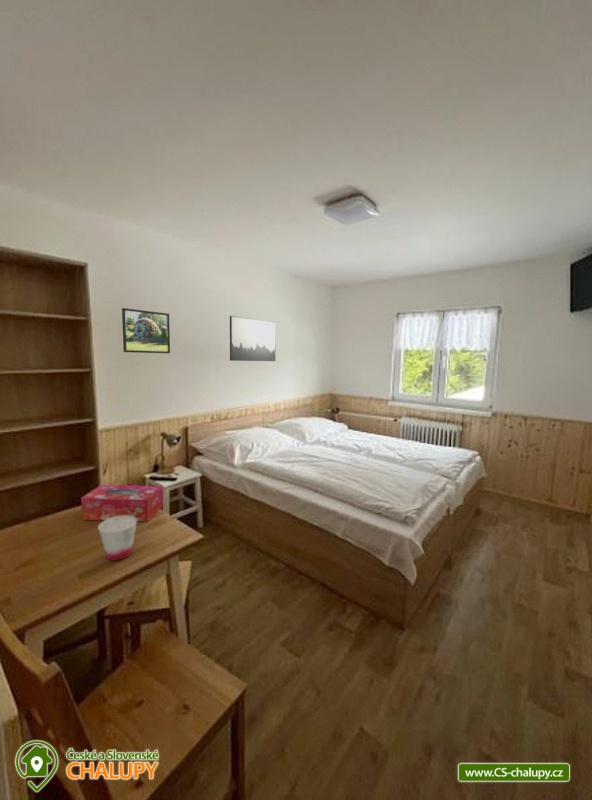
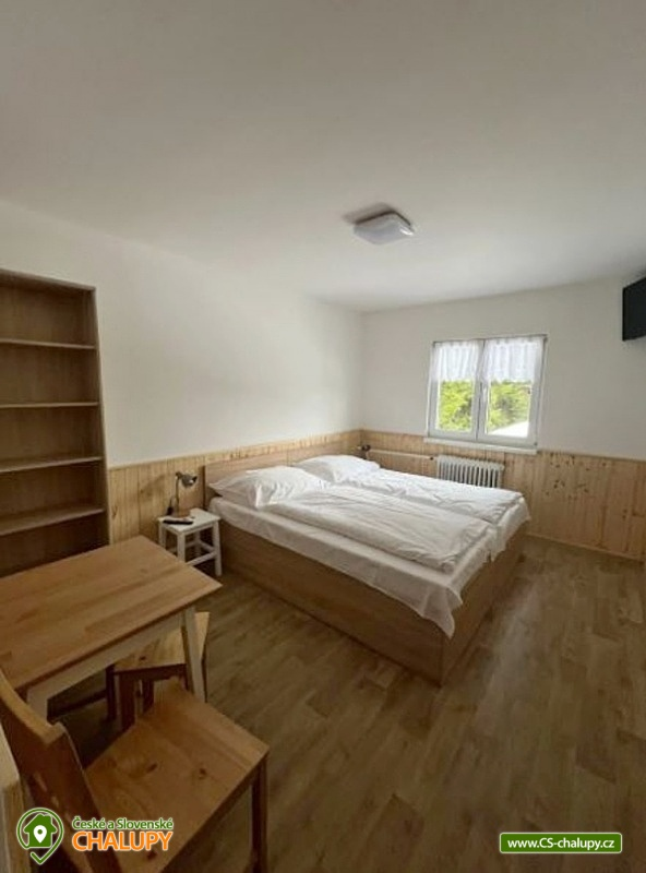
- cup (118, 539)
- wall art (254, 340)
- tissue box (124, 502)
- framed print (147, 332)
